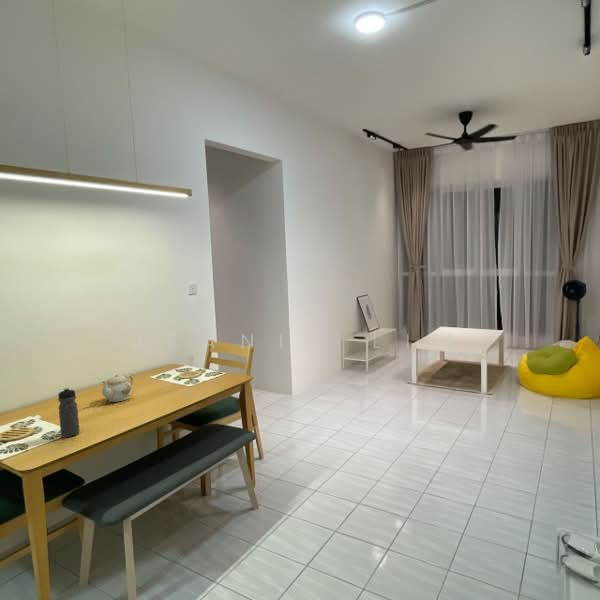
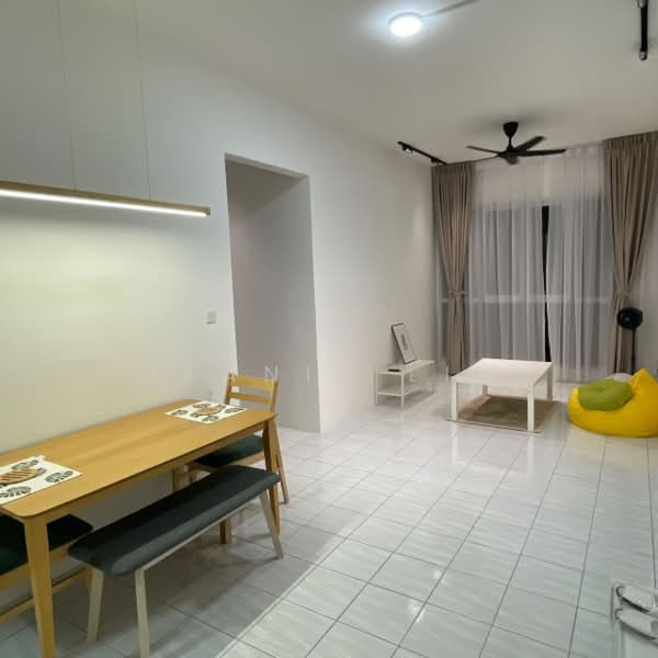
- teapot (118, 386)
- water bottle (68, 411)
